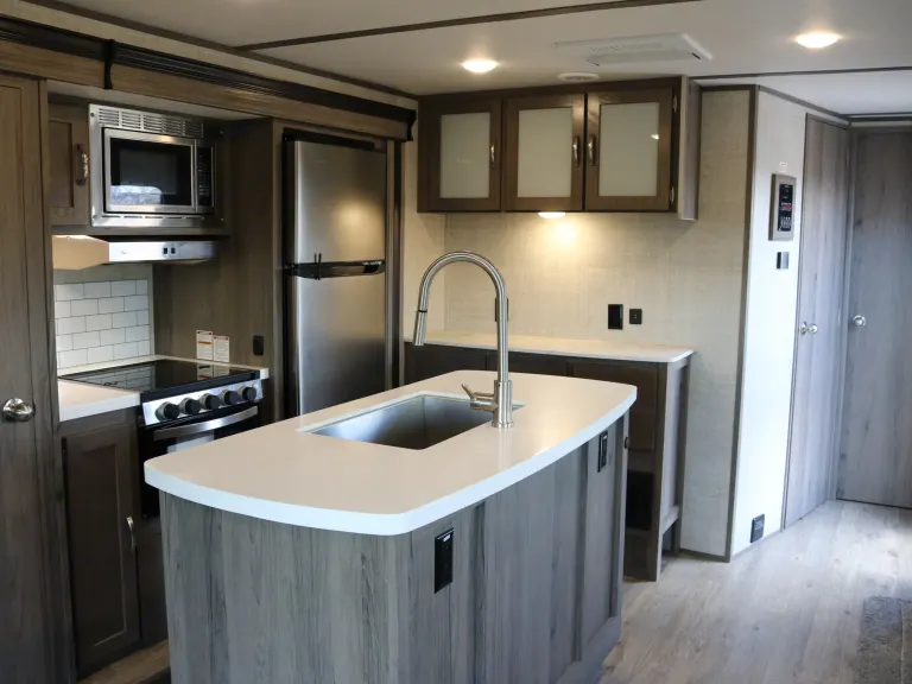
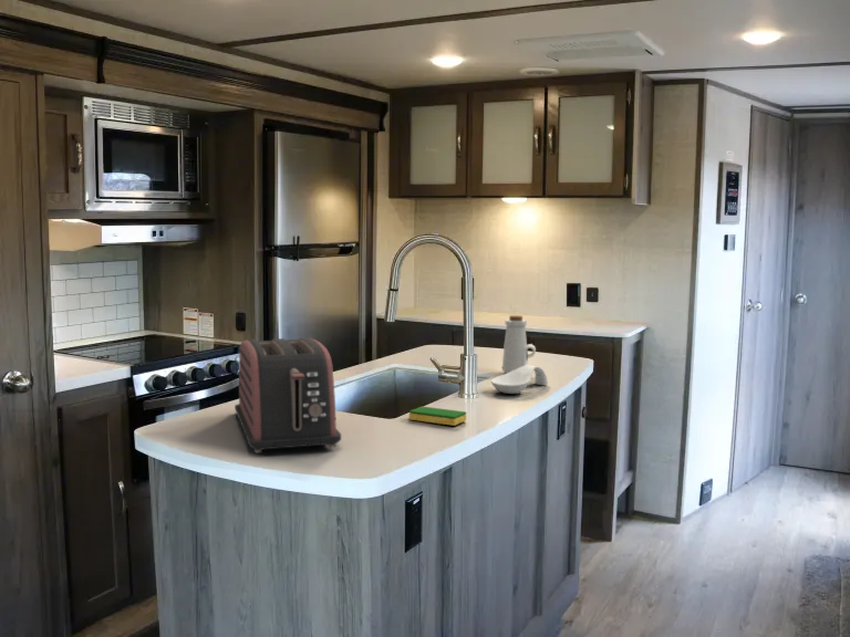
+ dish sponge (437, 415)
+ bottle (519, 345)
+ spoon rest (520, 378)
+ toaster (284, 387)
